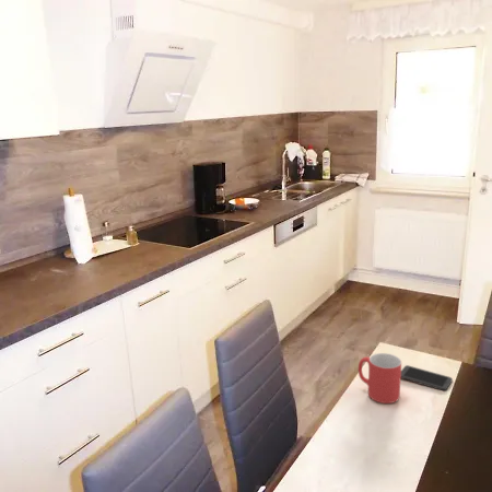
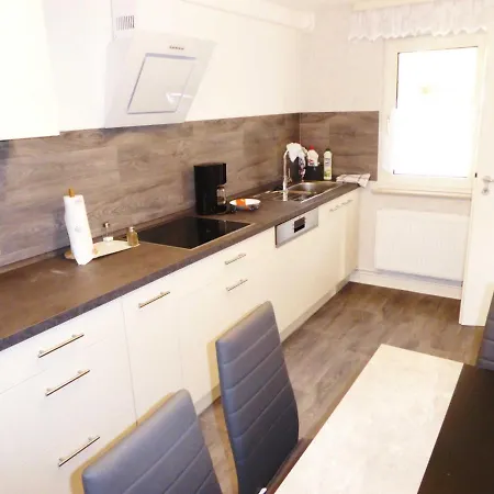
- mug (378, 376)
- cell phone (424, 377)
